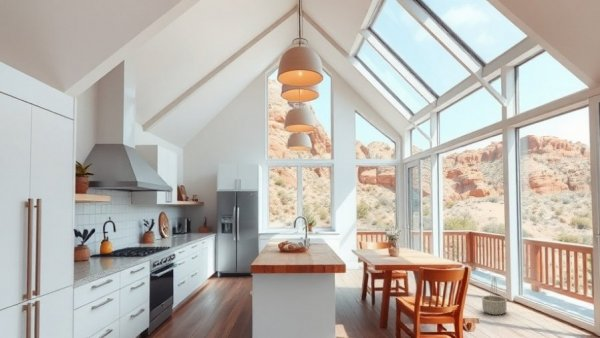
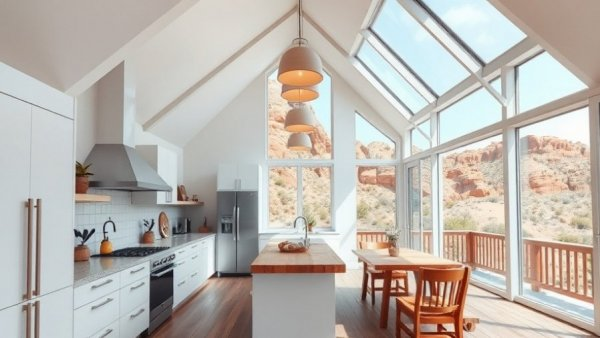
- basket (492, 294)
